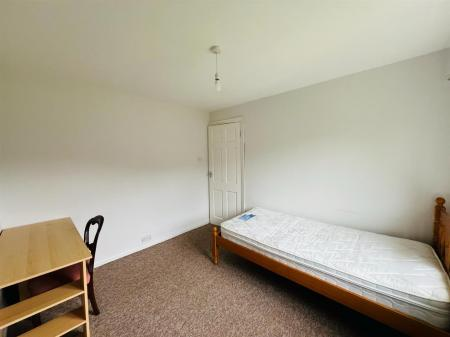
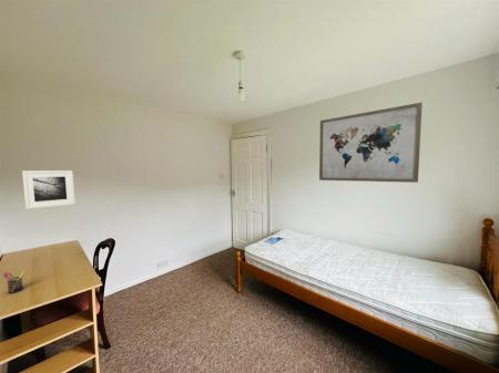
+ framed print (50, 188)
+ wall art (363, 147)
+ pen holder (13, 281)
